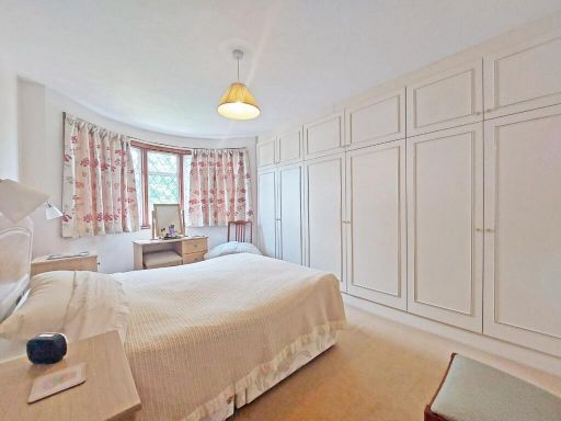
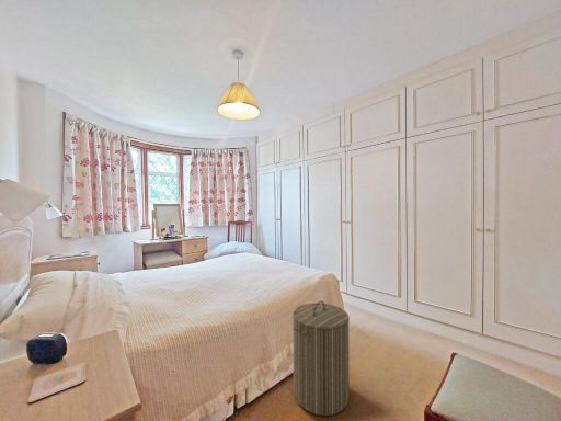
+ laundry hamper (320, 346)
